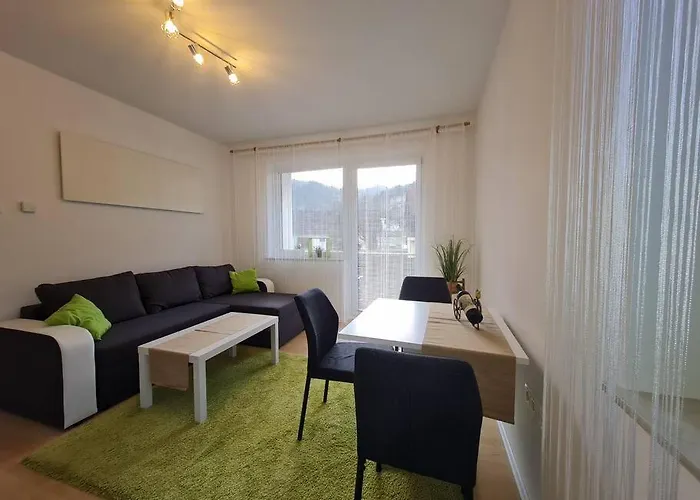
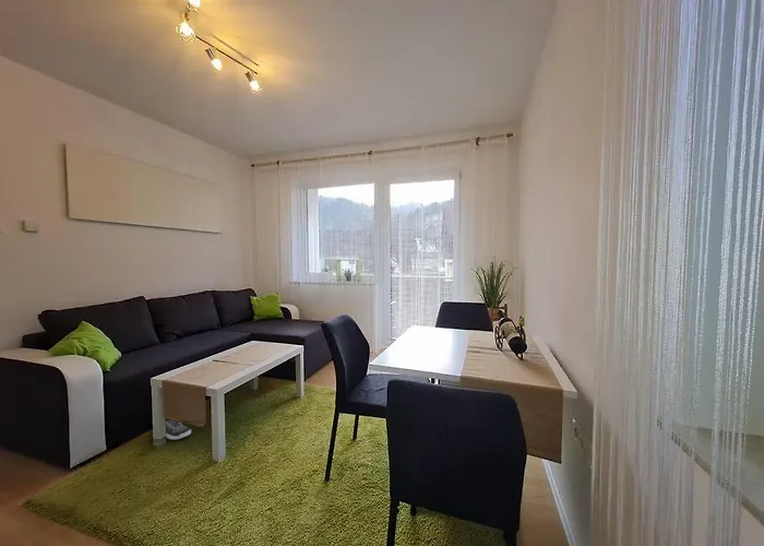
+ sneaker (171, 423)
